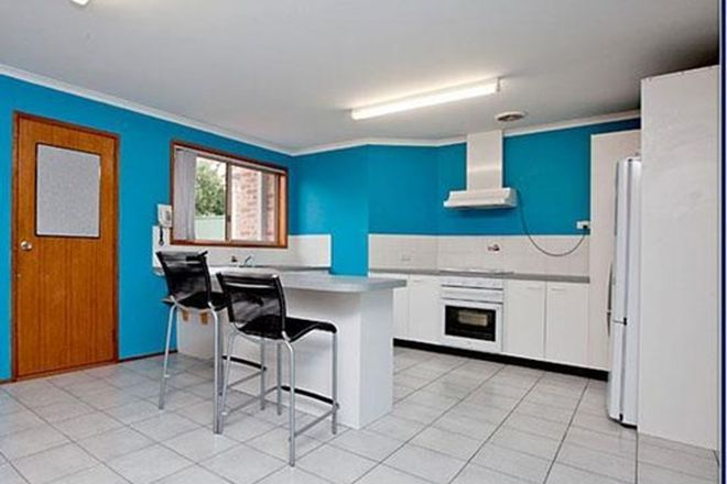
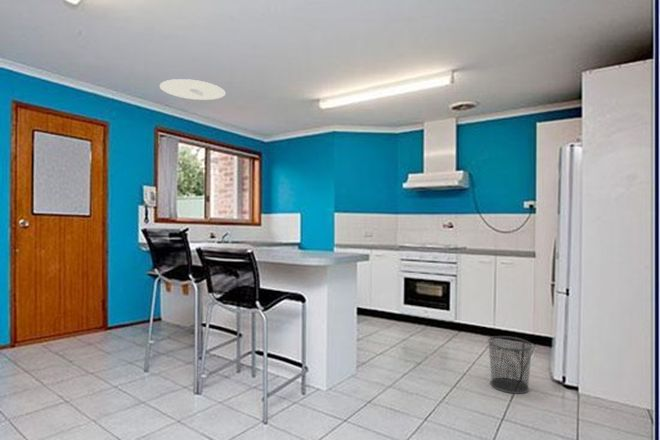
+ ceiling light (193, 87)
+ waste bin (509, 364)
